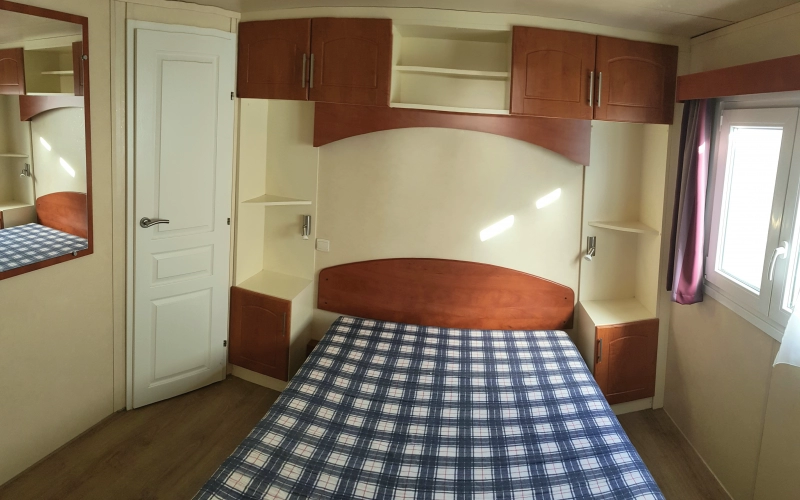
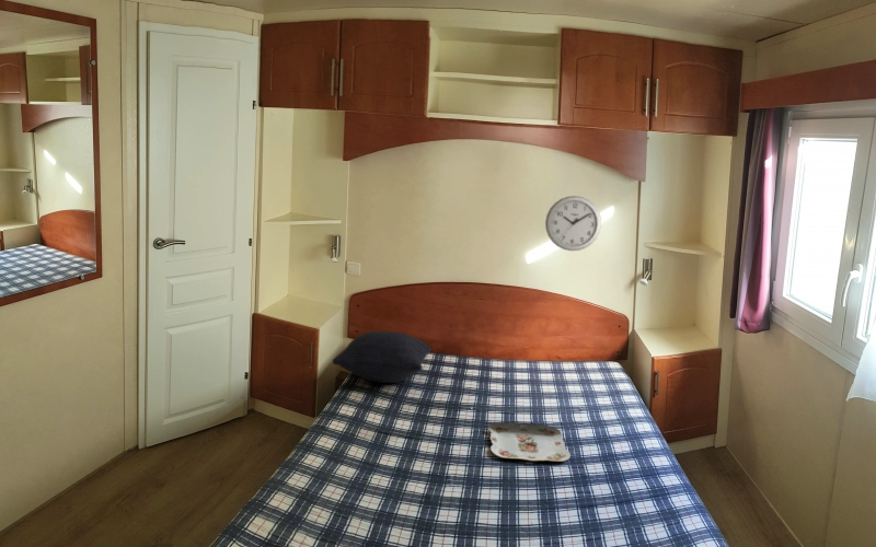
+ pillow (384, 354)
+ wall clock (573, 223)
+ serving tray (527, 441)
